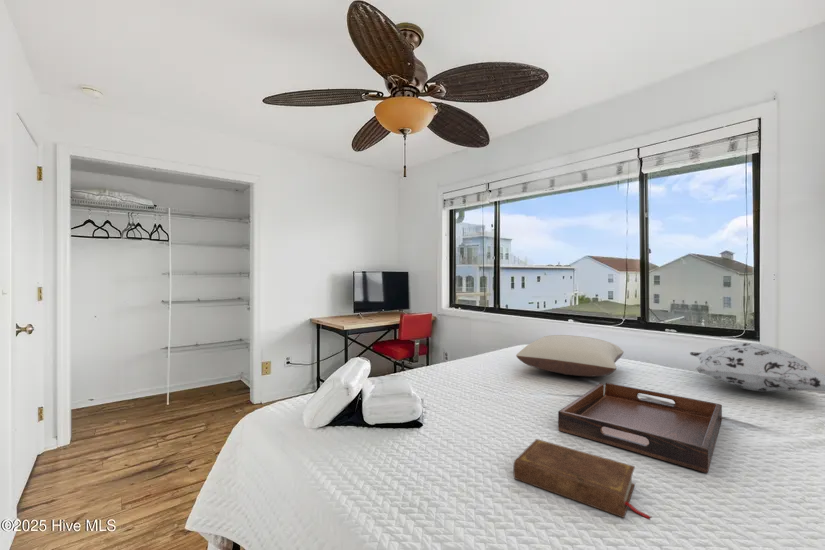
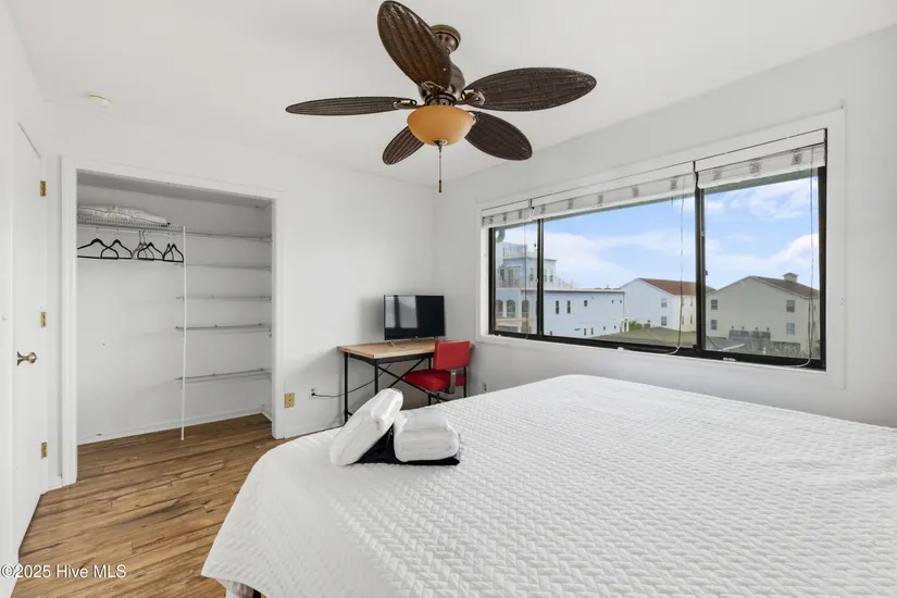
- pillow (571, 354)
- decorative pillow (752, 366)
- book (573, 473)
- serving tray (642, 416)
